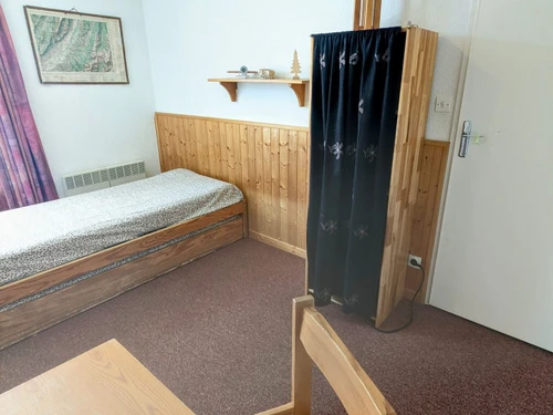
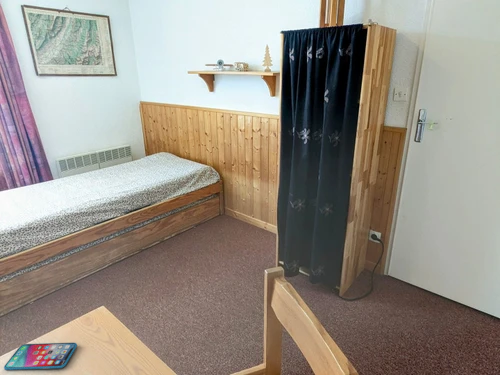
+ smartphone (41, 355)
